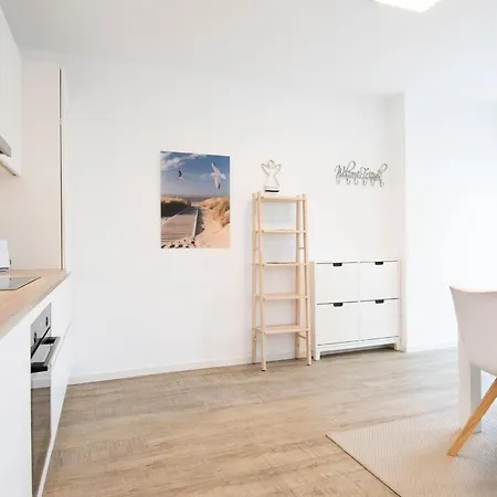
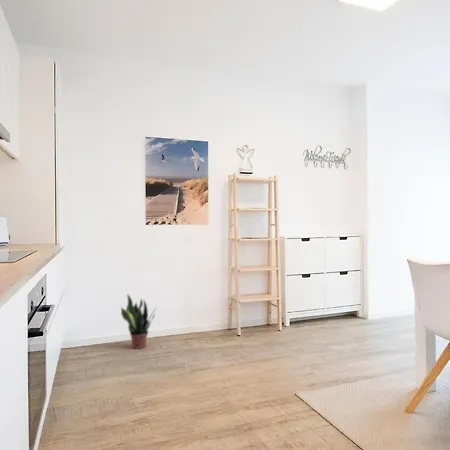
+ potted plant (138, 321)
